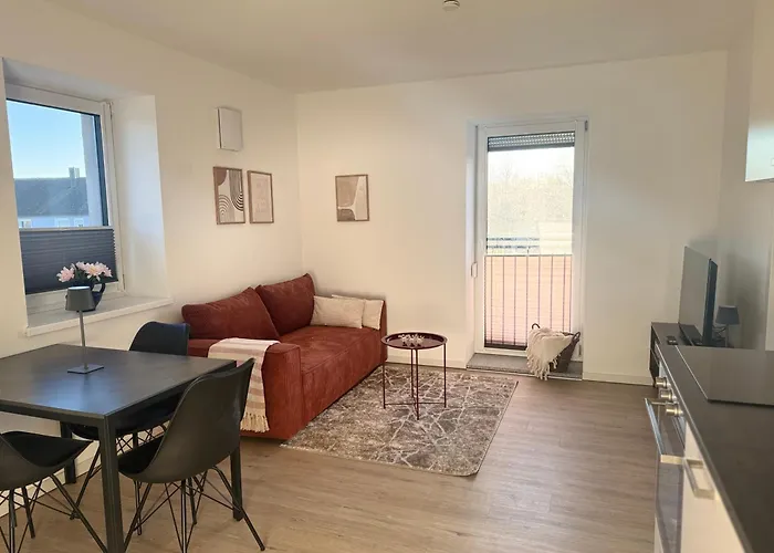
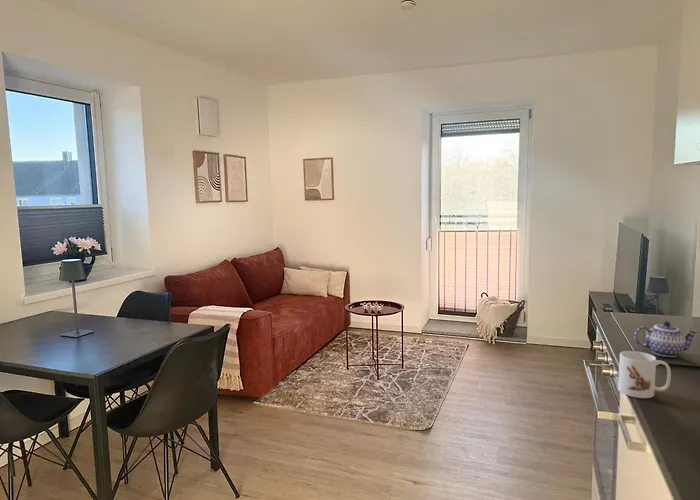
+ teapot (665, 337)
+ mug (644, 374)
